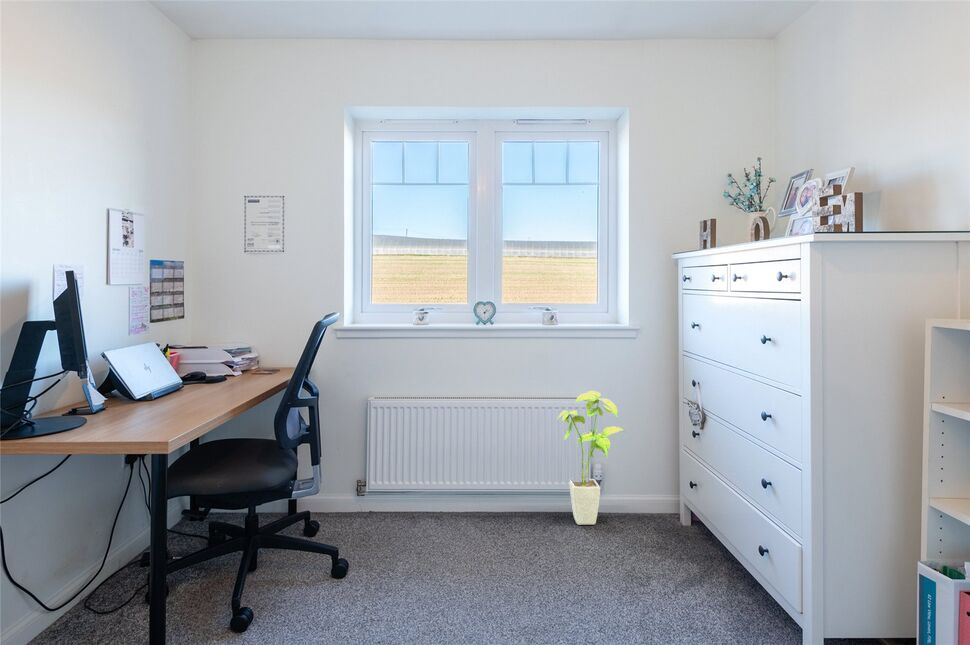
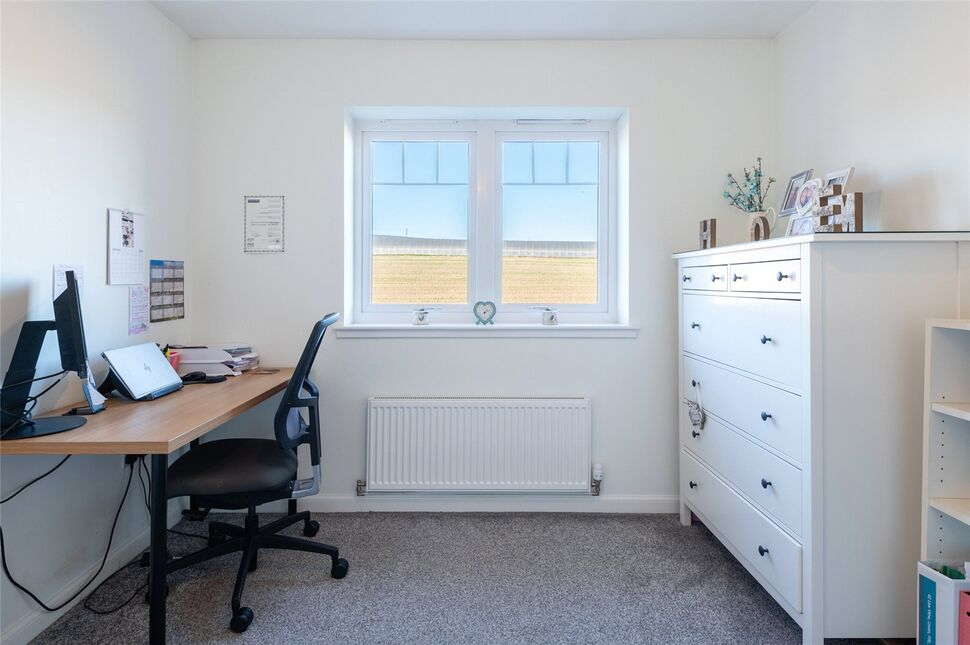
- house plant (592, 456)
